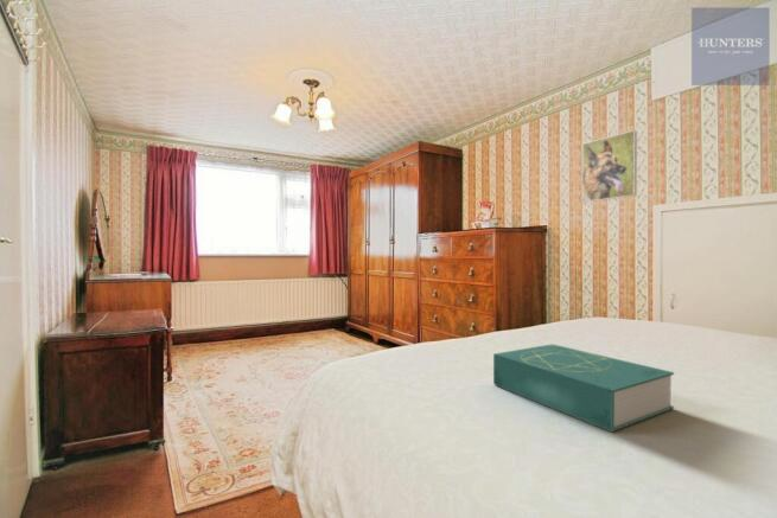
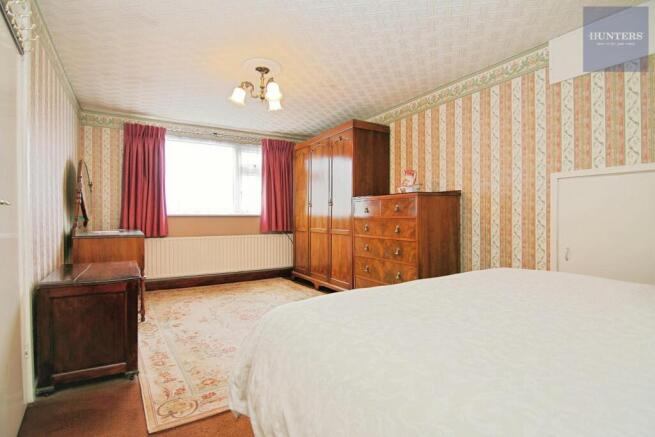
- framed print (607, 168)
- book (575, 378)
